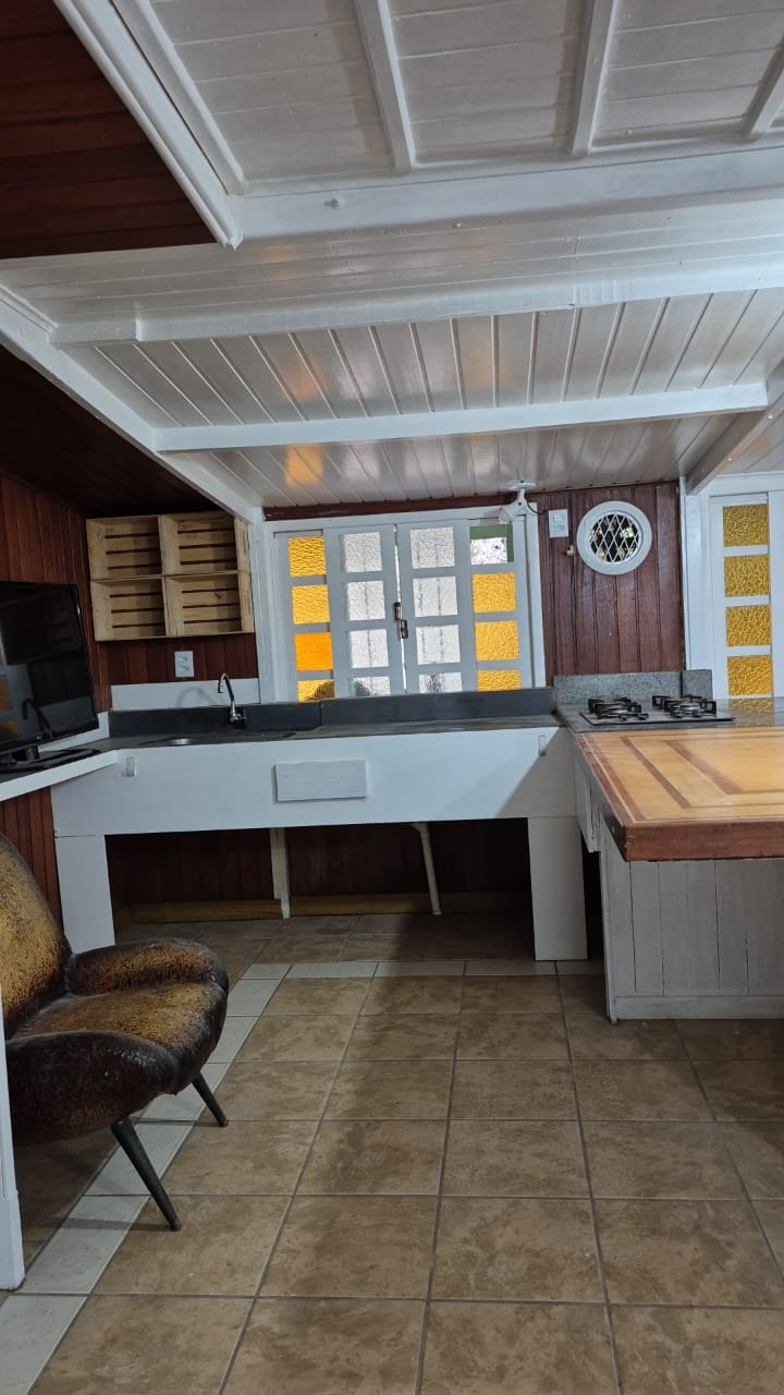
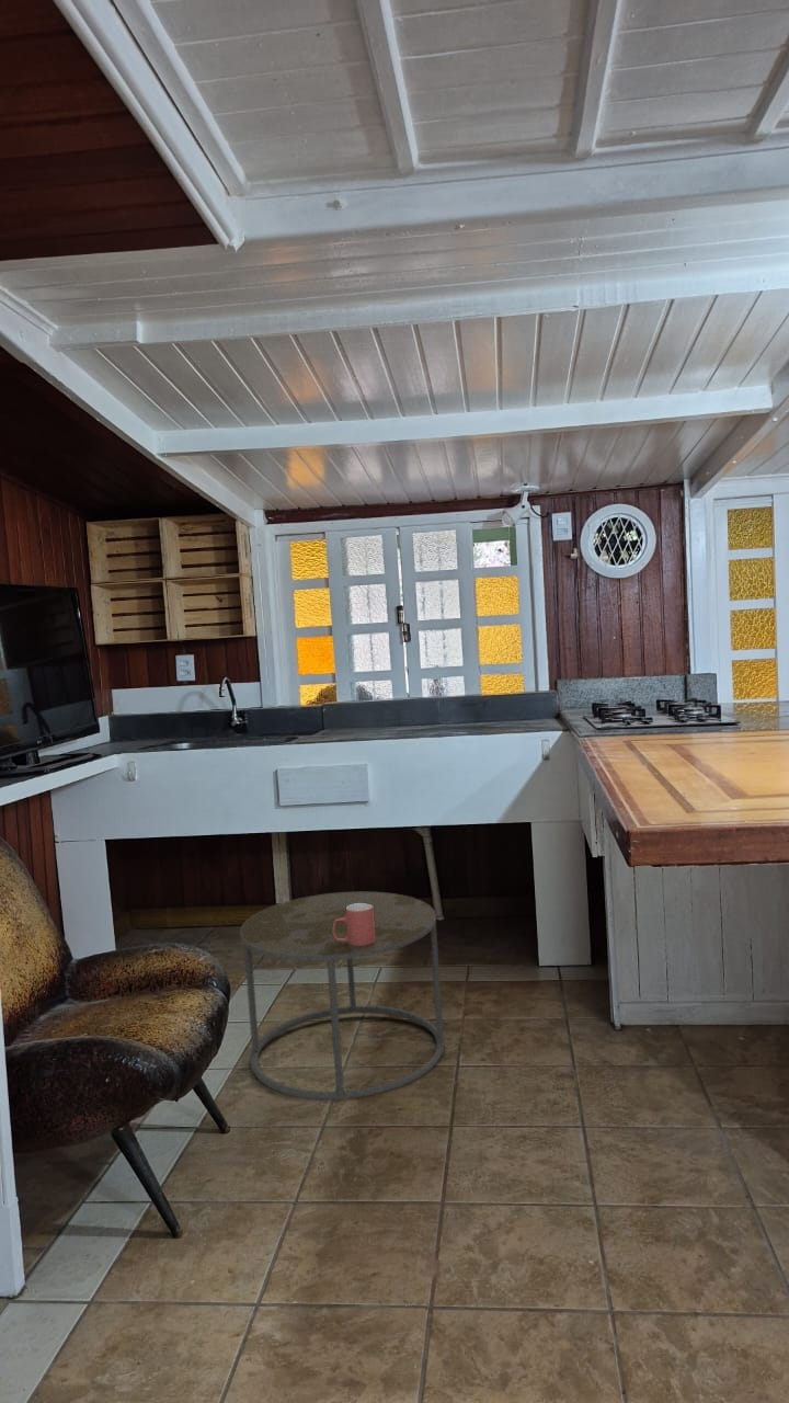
+ mug (353, 924)
+ side table (348, 986)
